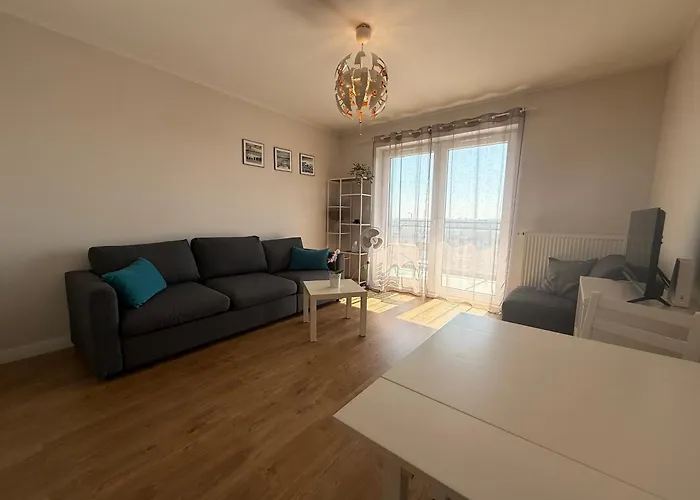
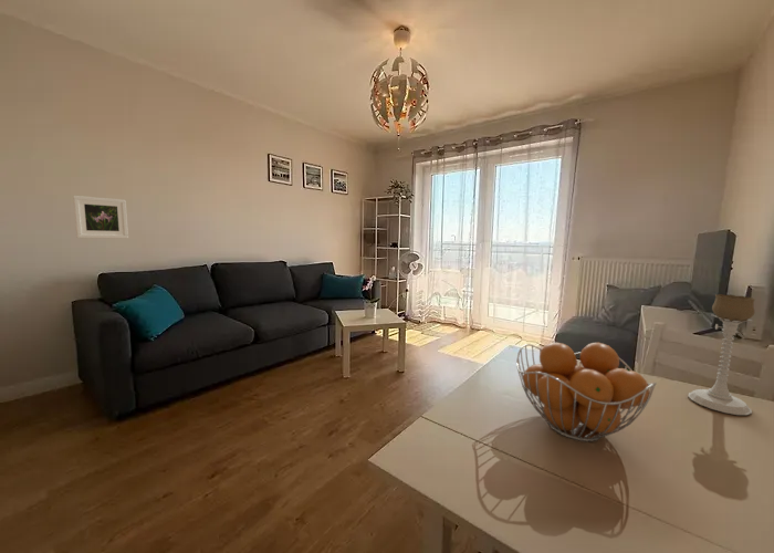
+ fruit basket (577, 386)
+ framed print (102, 218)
+ candle holder (725, 351)
